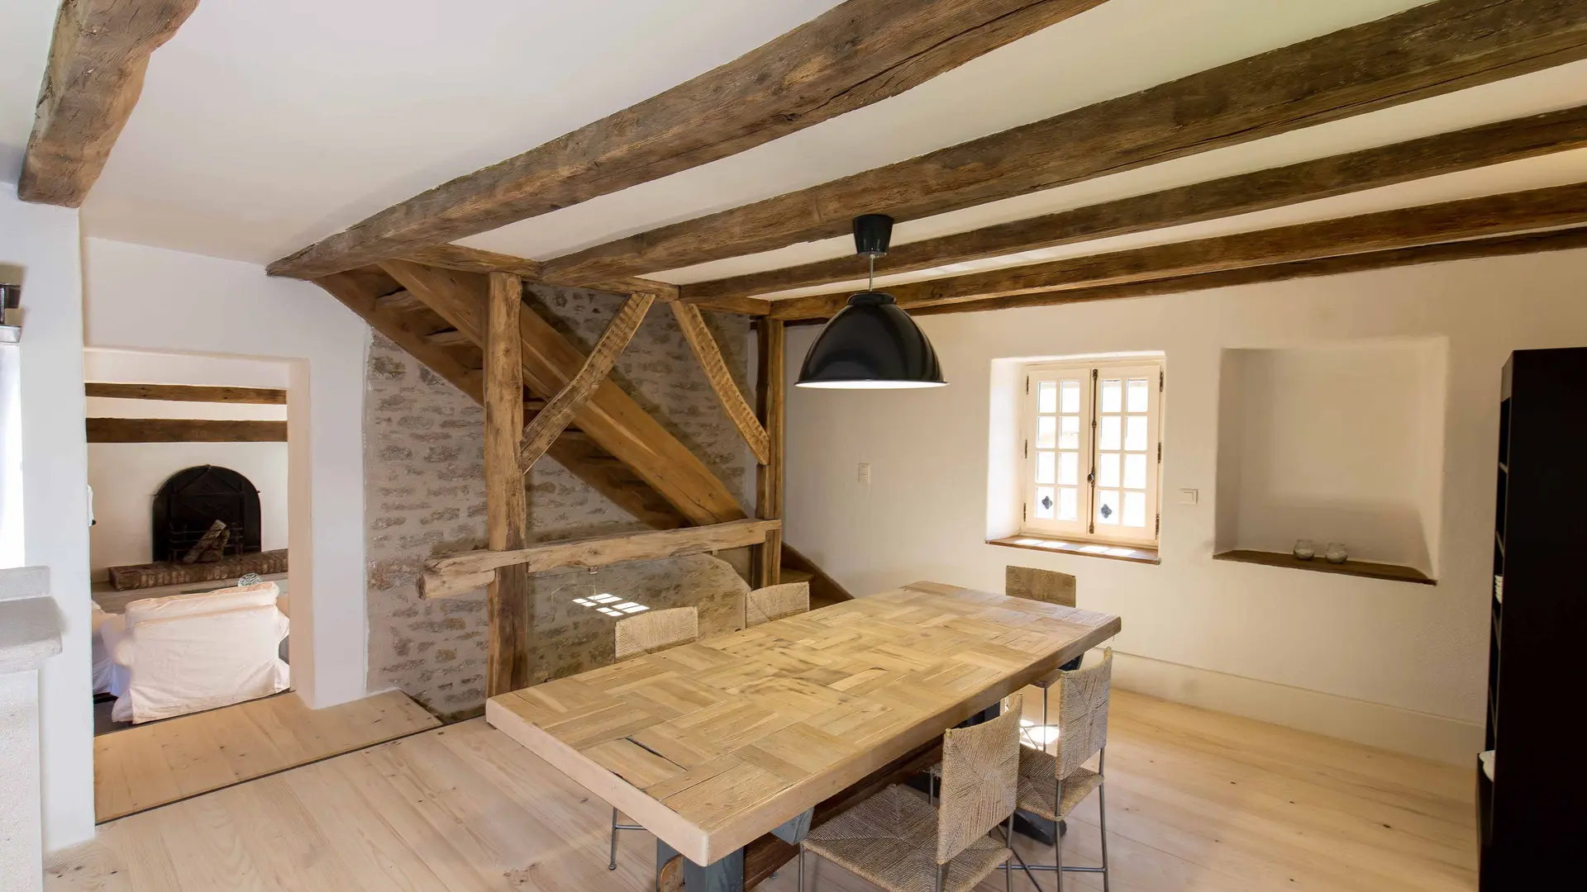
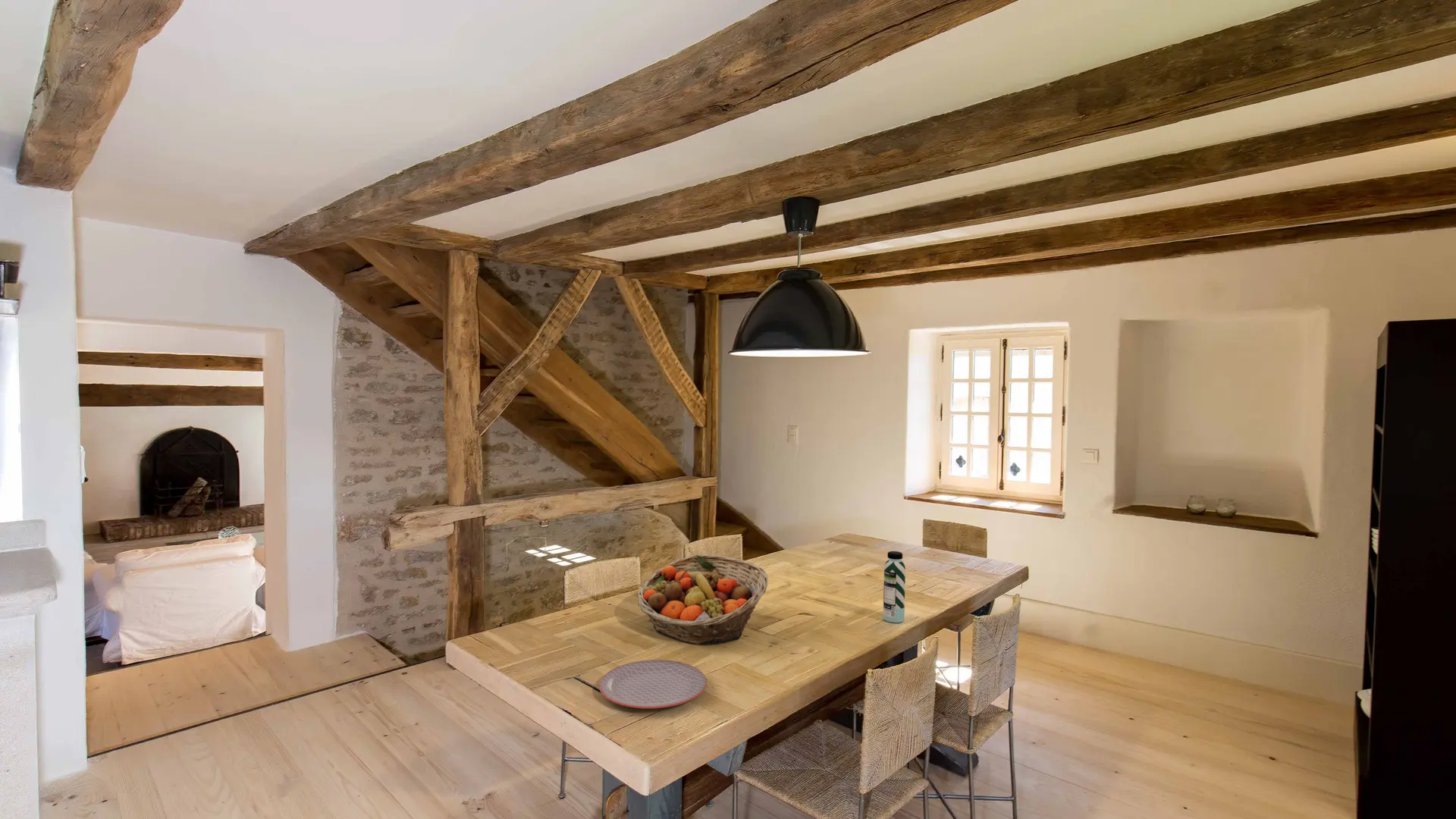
+ fruit basket (701, 597)
+ water bottle (894, 585)
+ plate (653, 686)
